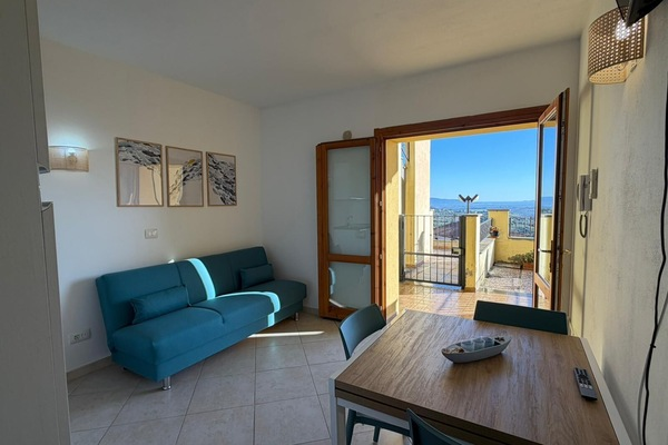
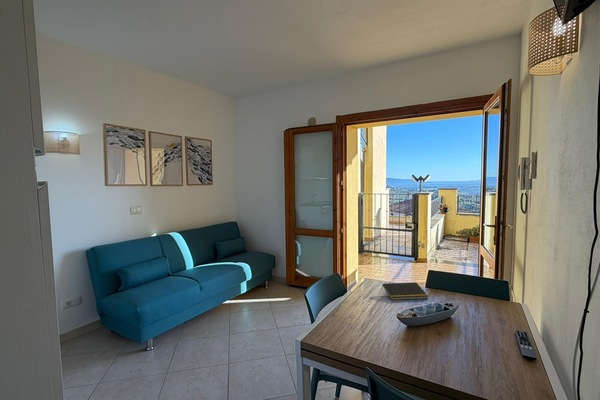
+ notepad (404, 290)
